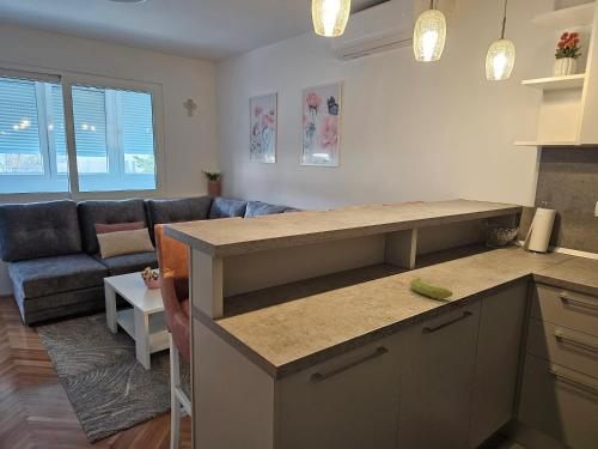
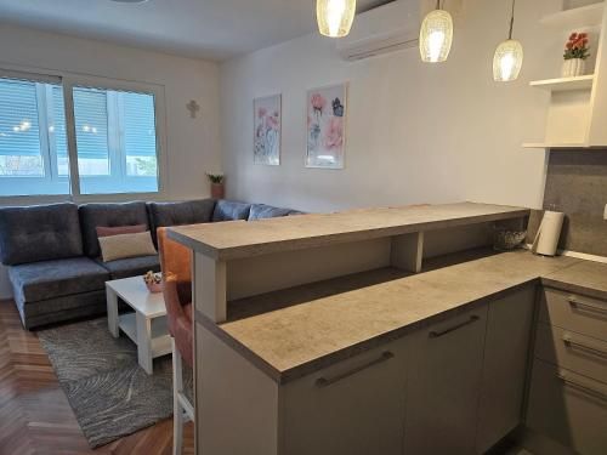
- fruit (429, 286)
